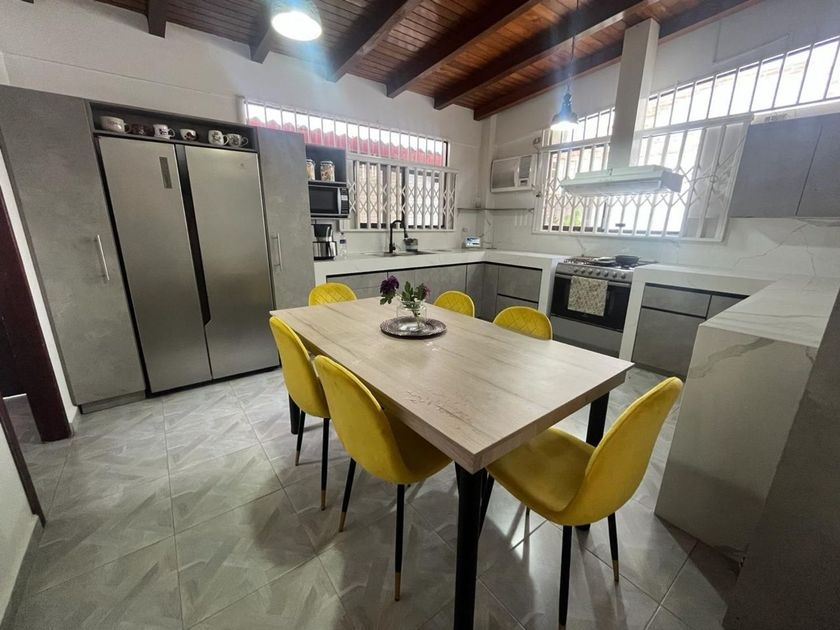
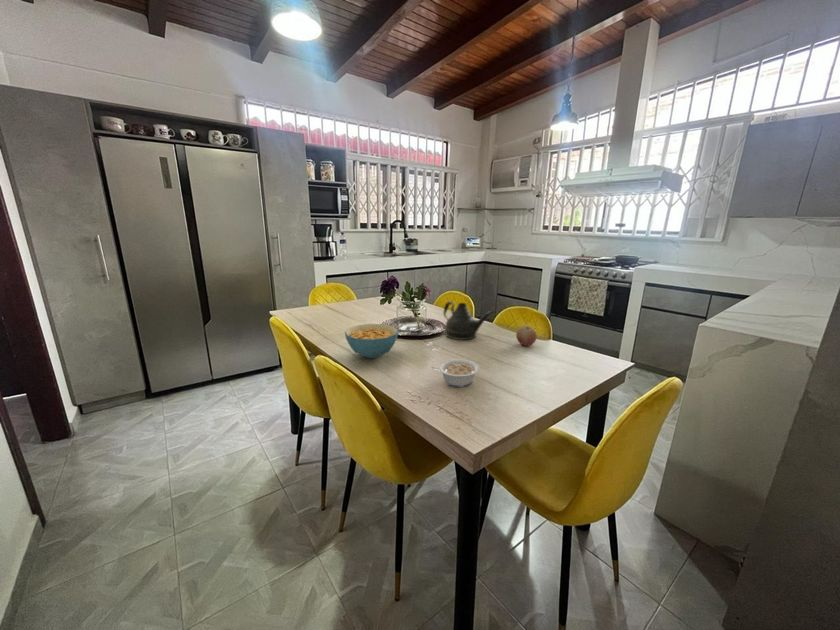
+ cereal bowl (372, 343)
+ fruit (526, 335)
+ legume (457, 373)
+ teapot (467, 320)
